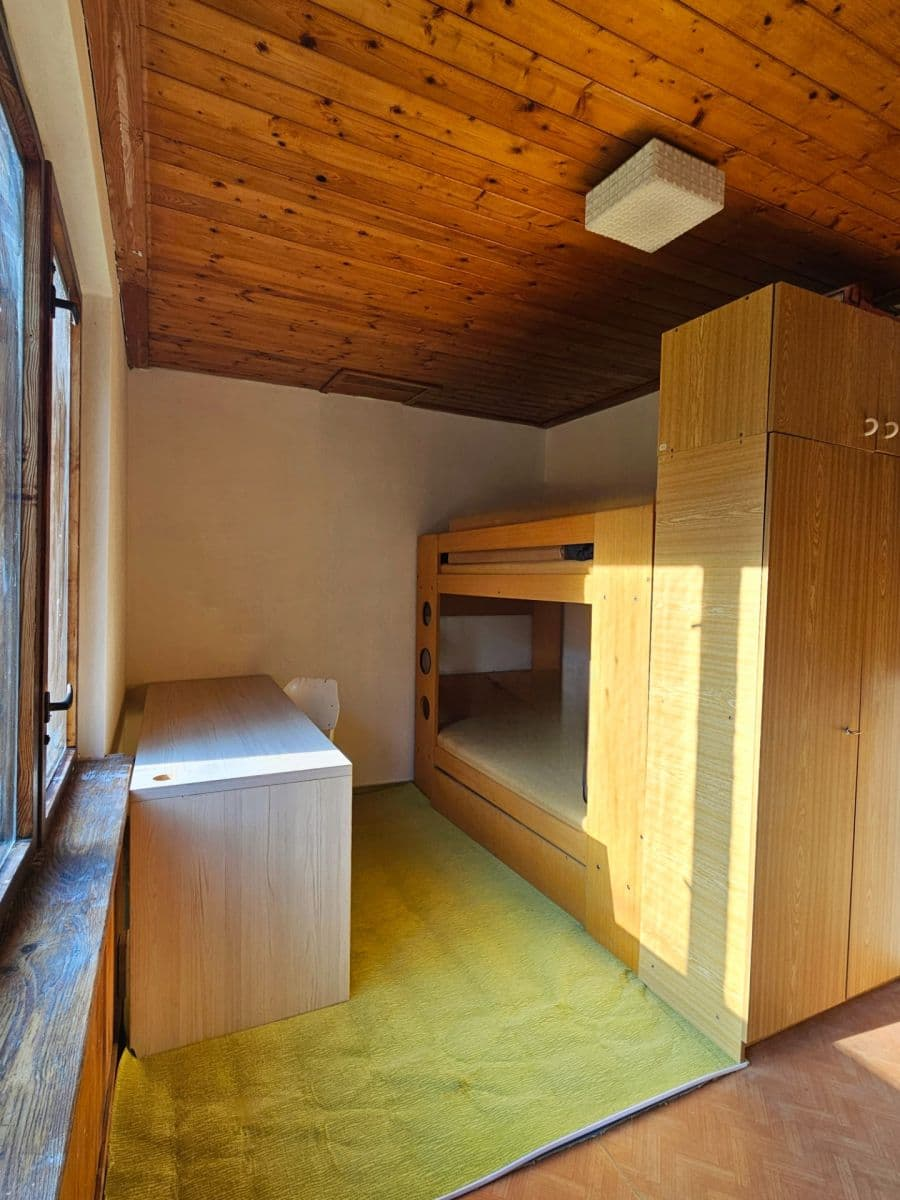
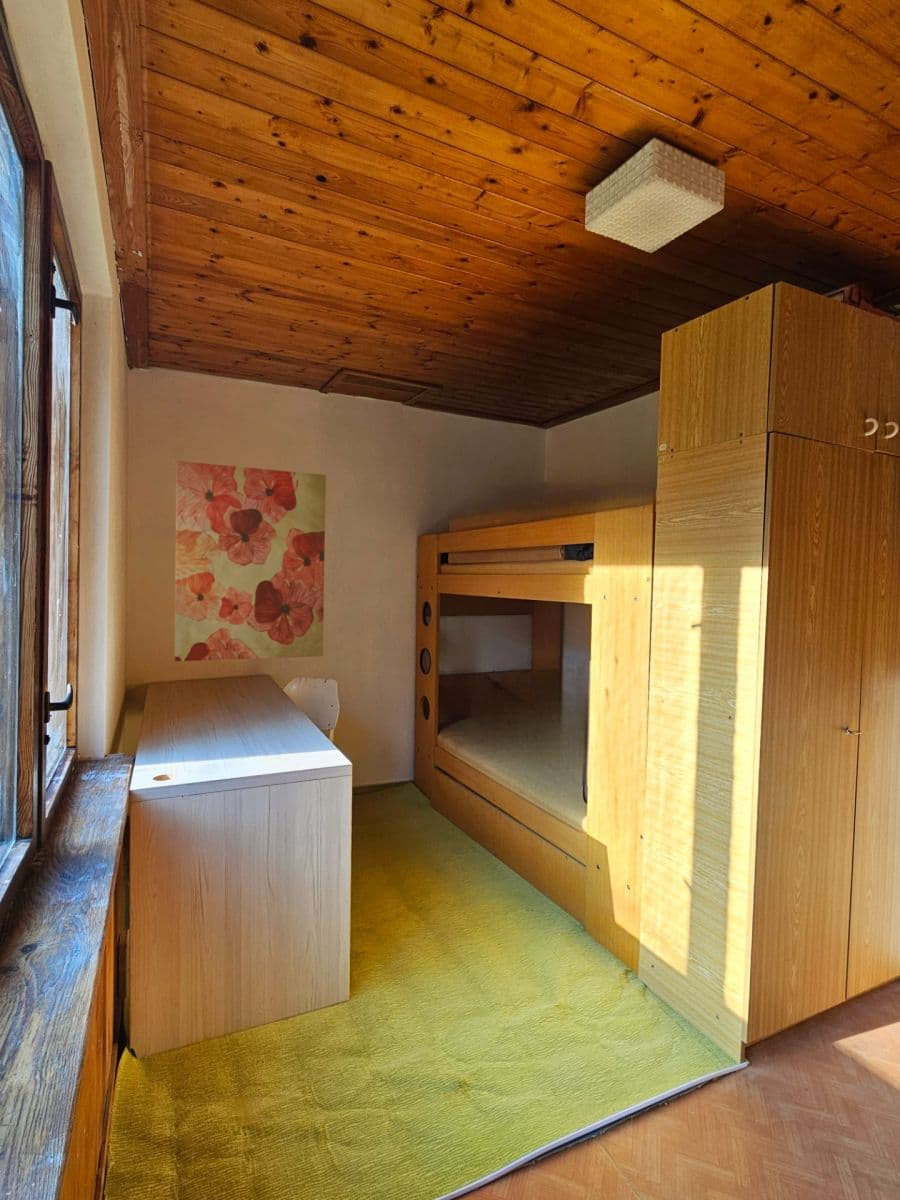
+ wall art (253, 564)
